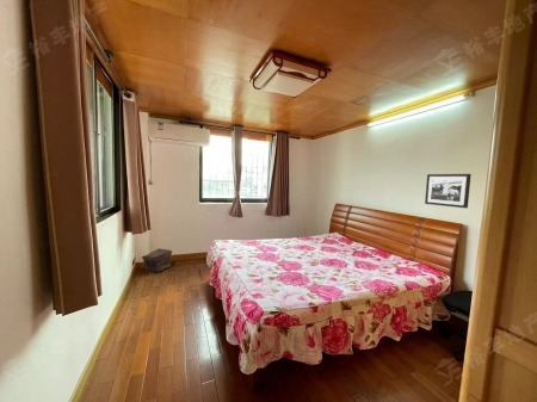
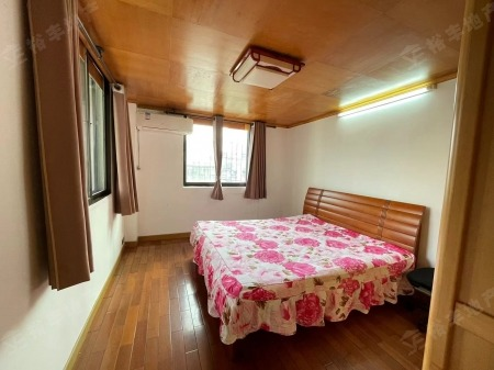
- pouch (158, 260)
- picture frame (445, 190)
